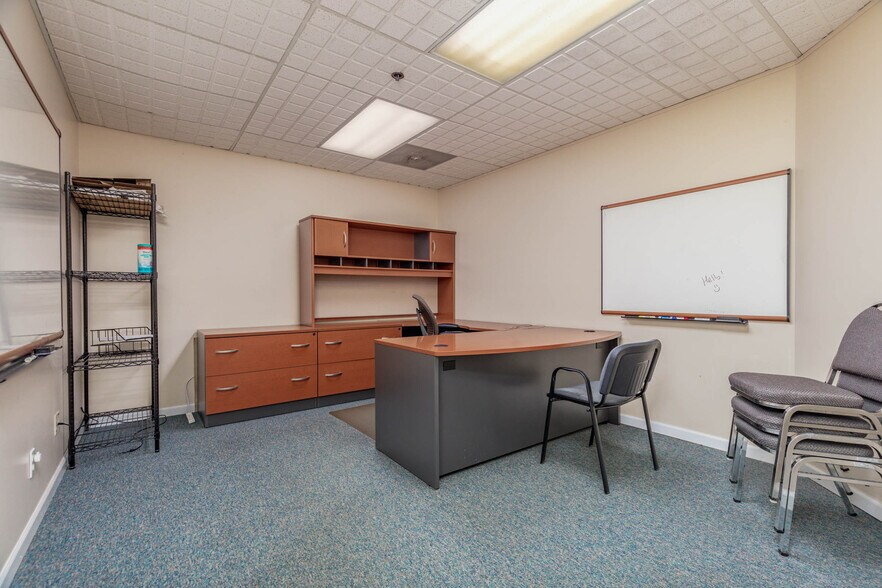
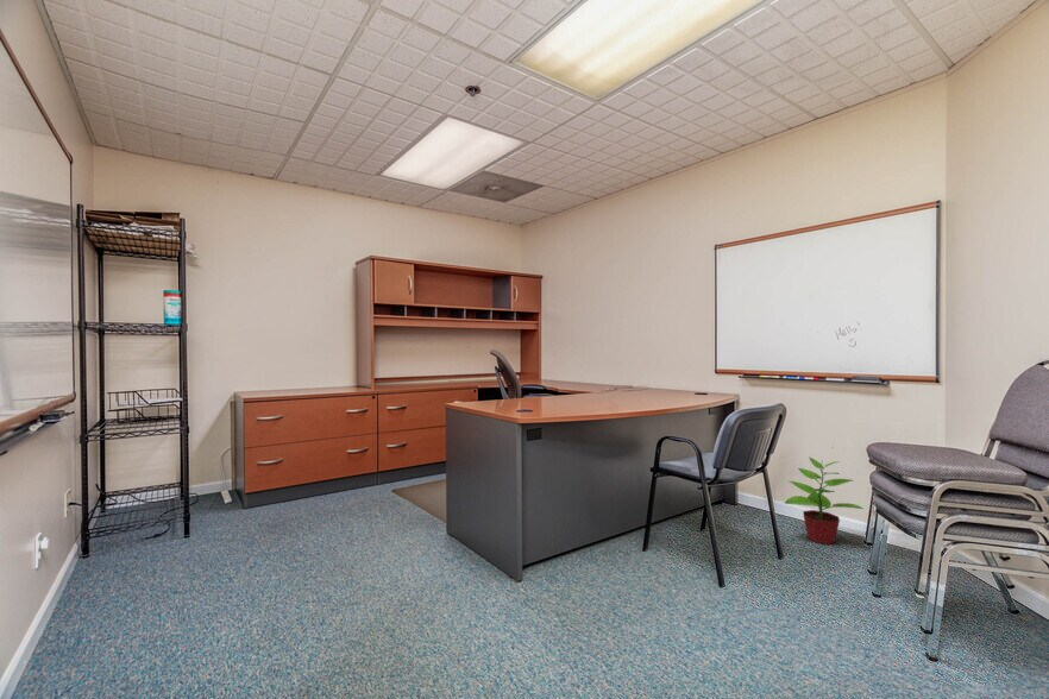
+ potted plant (823, 498)
